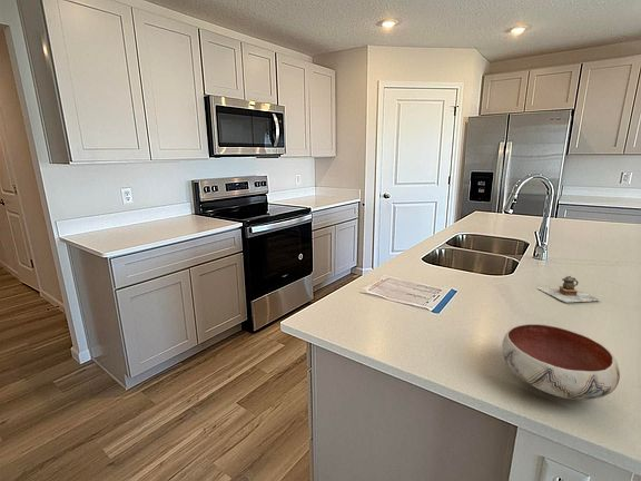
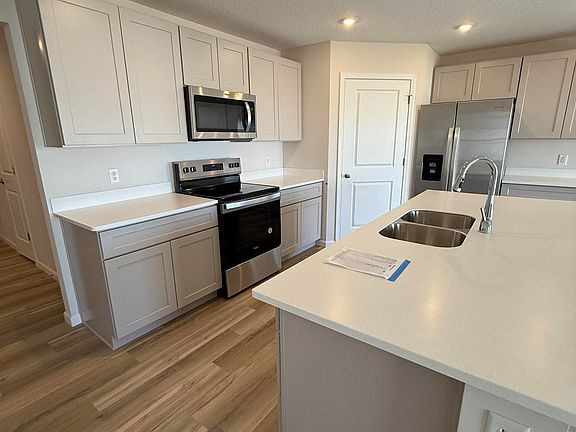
- bowl (554, 365)
- teapot (568, 284)
